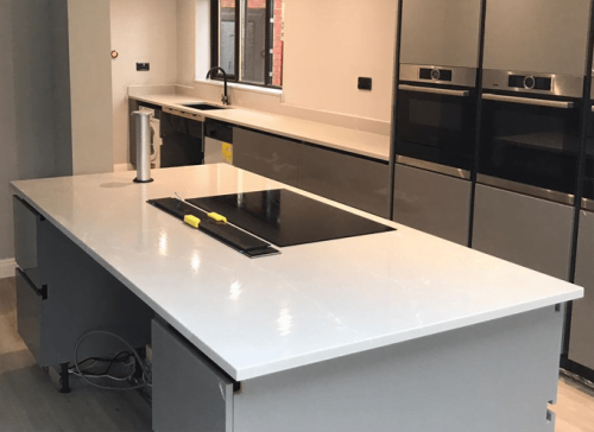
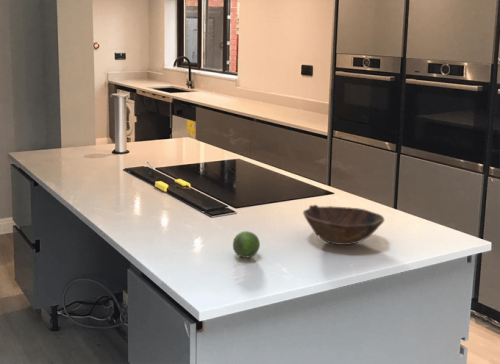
+ bowl (342, 227)
+ fruit (244, 243)
